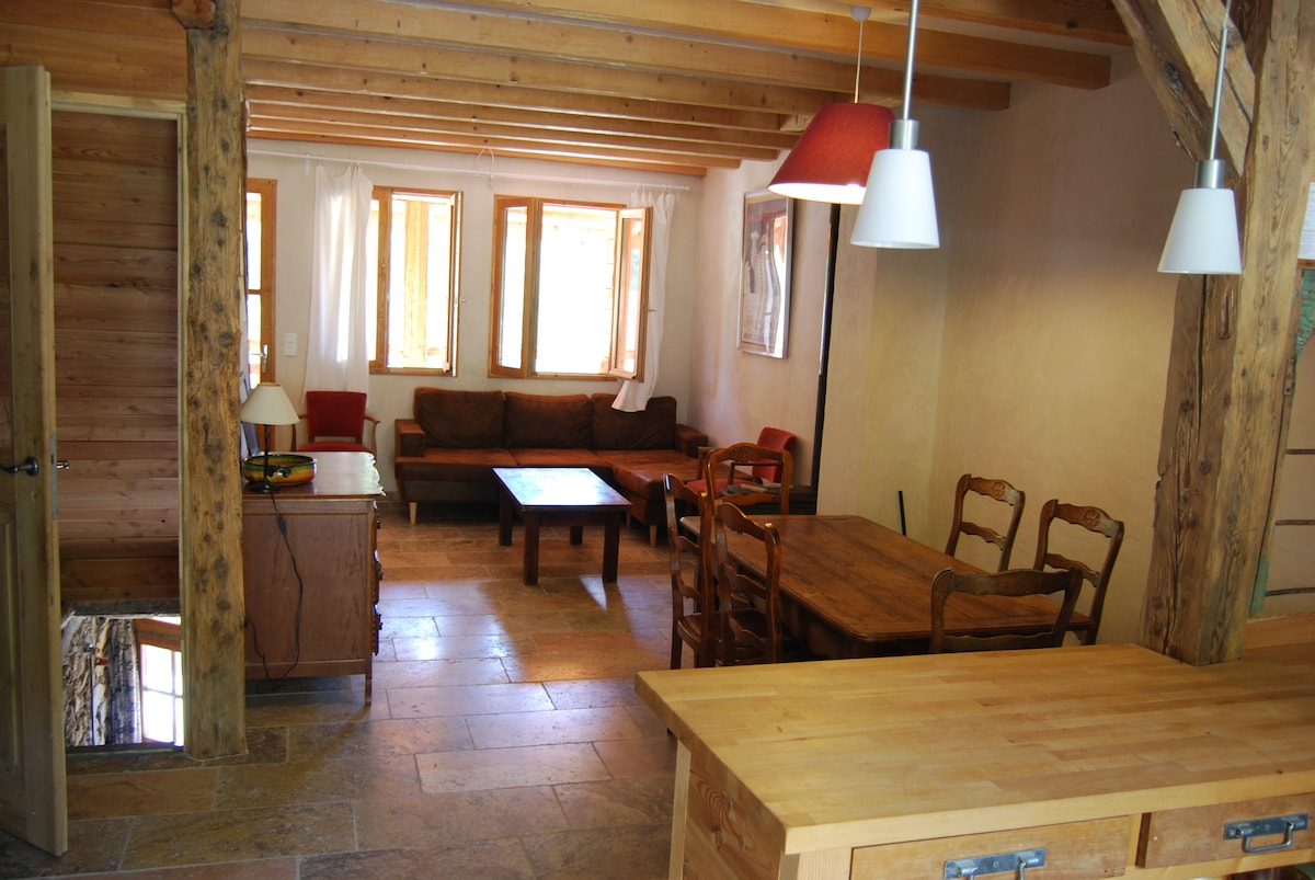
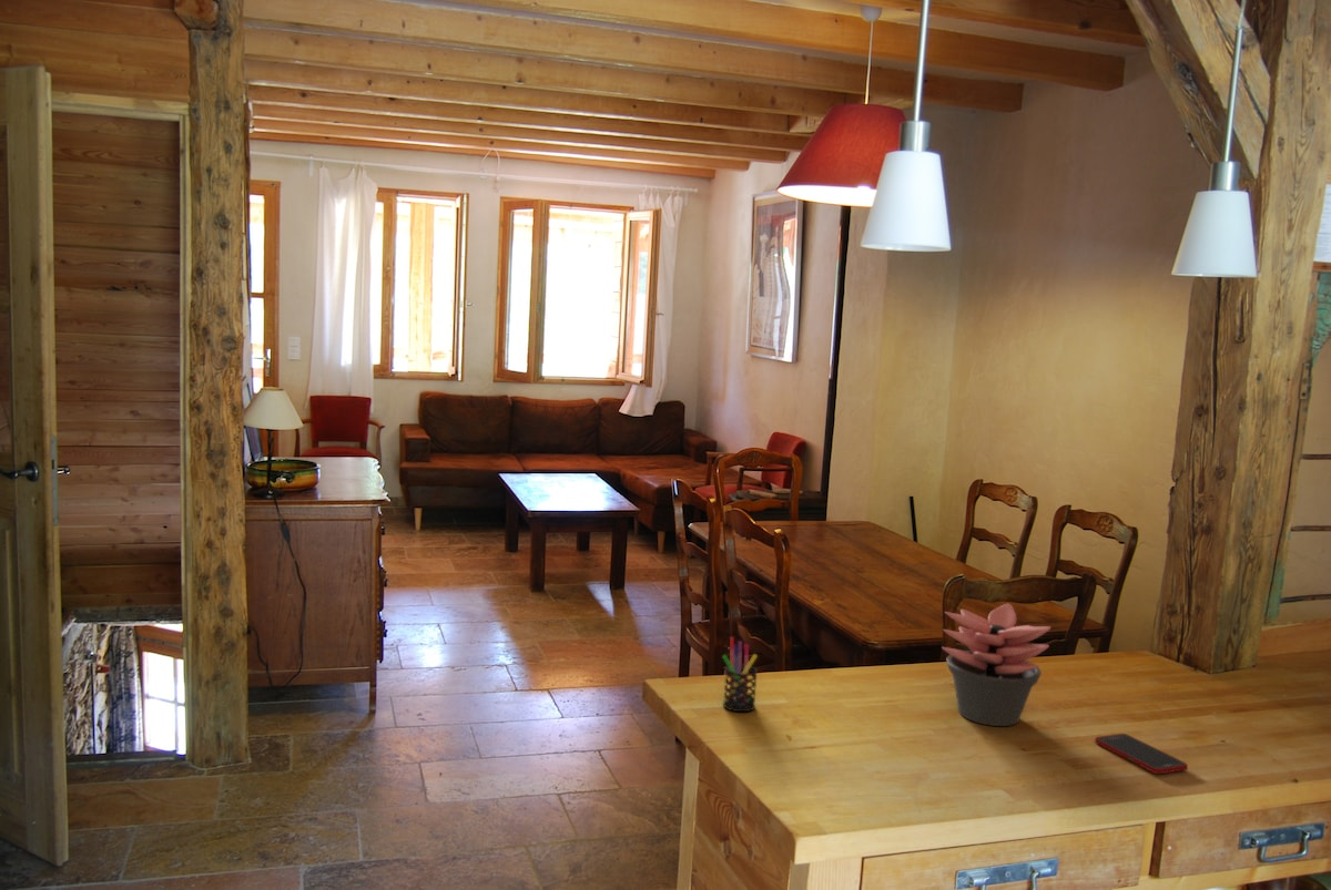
+ succulent plant (992, 664)
+ pen holder (736, 674)
+ cell phone (1139, 753)
